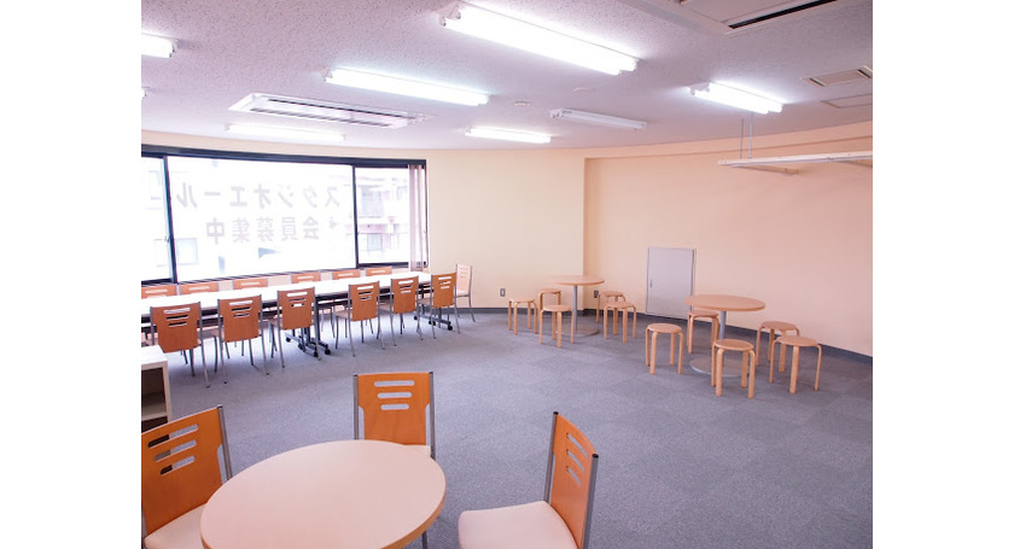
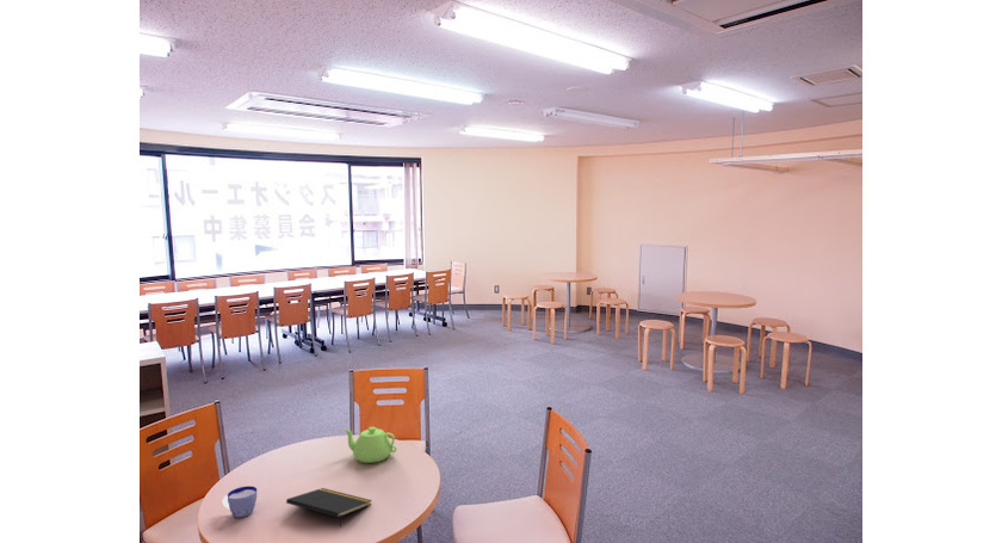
+ teapot (370, 442)
+ notepad (329, 501)
+ cup (239, 502)
